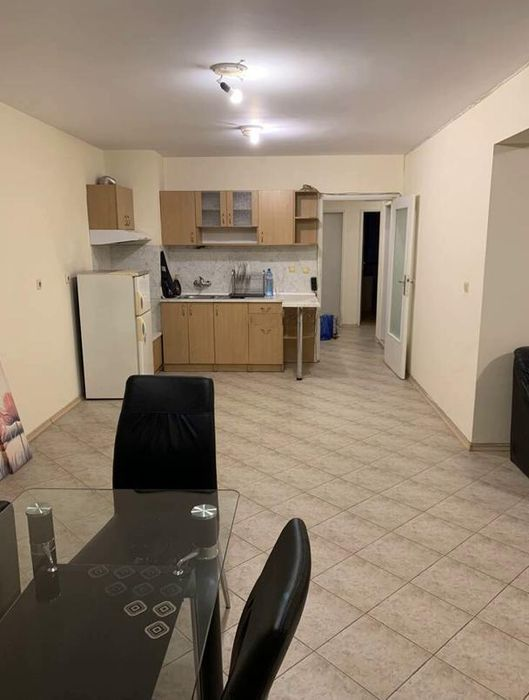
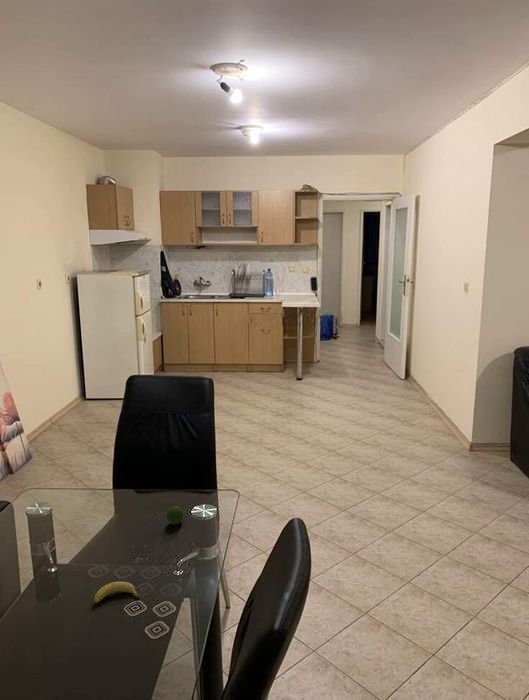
+ fruit (175, 515)
+ fruit (117, 591)
